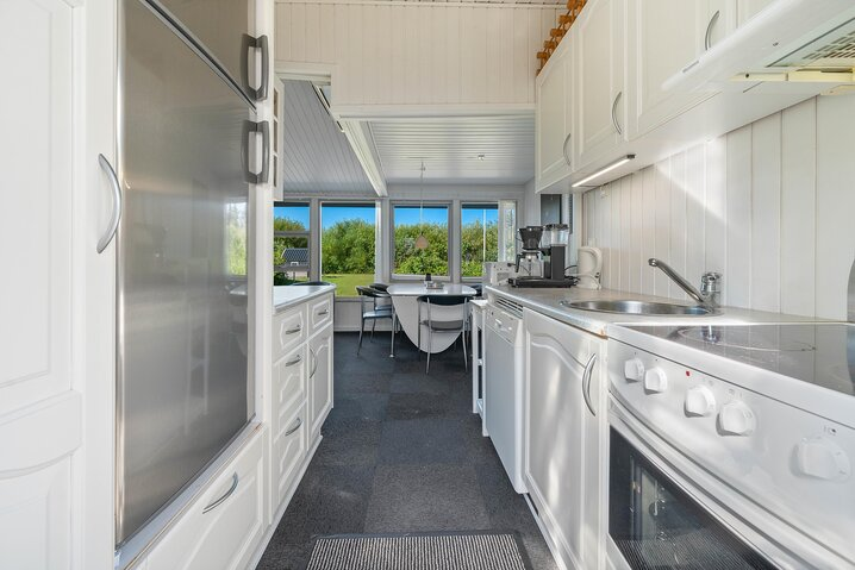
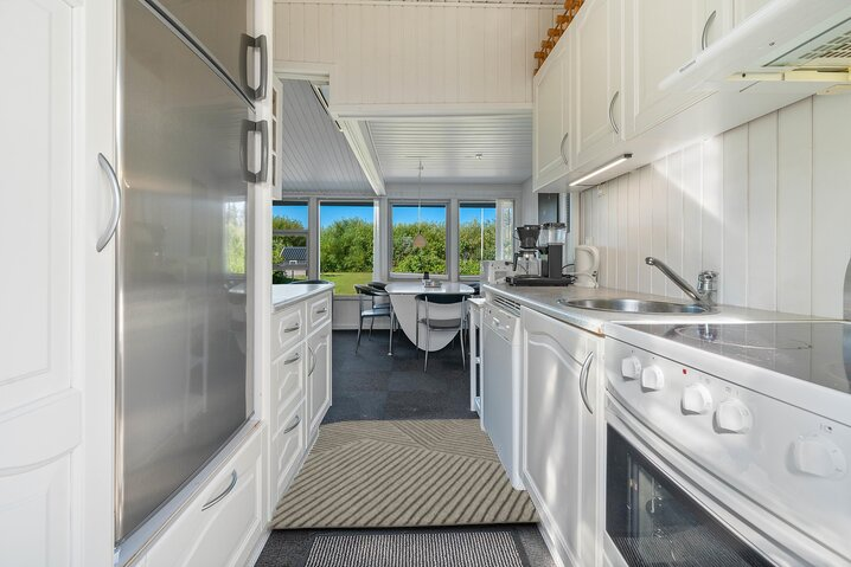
+ rug (414, 458)
